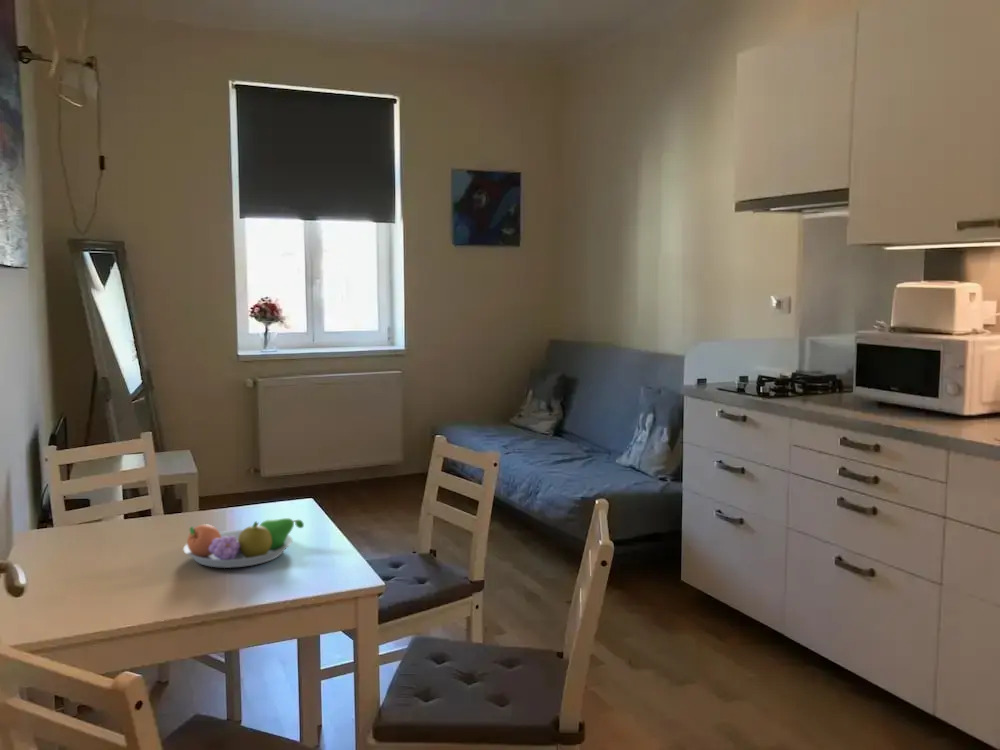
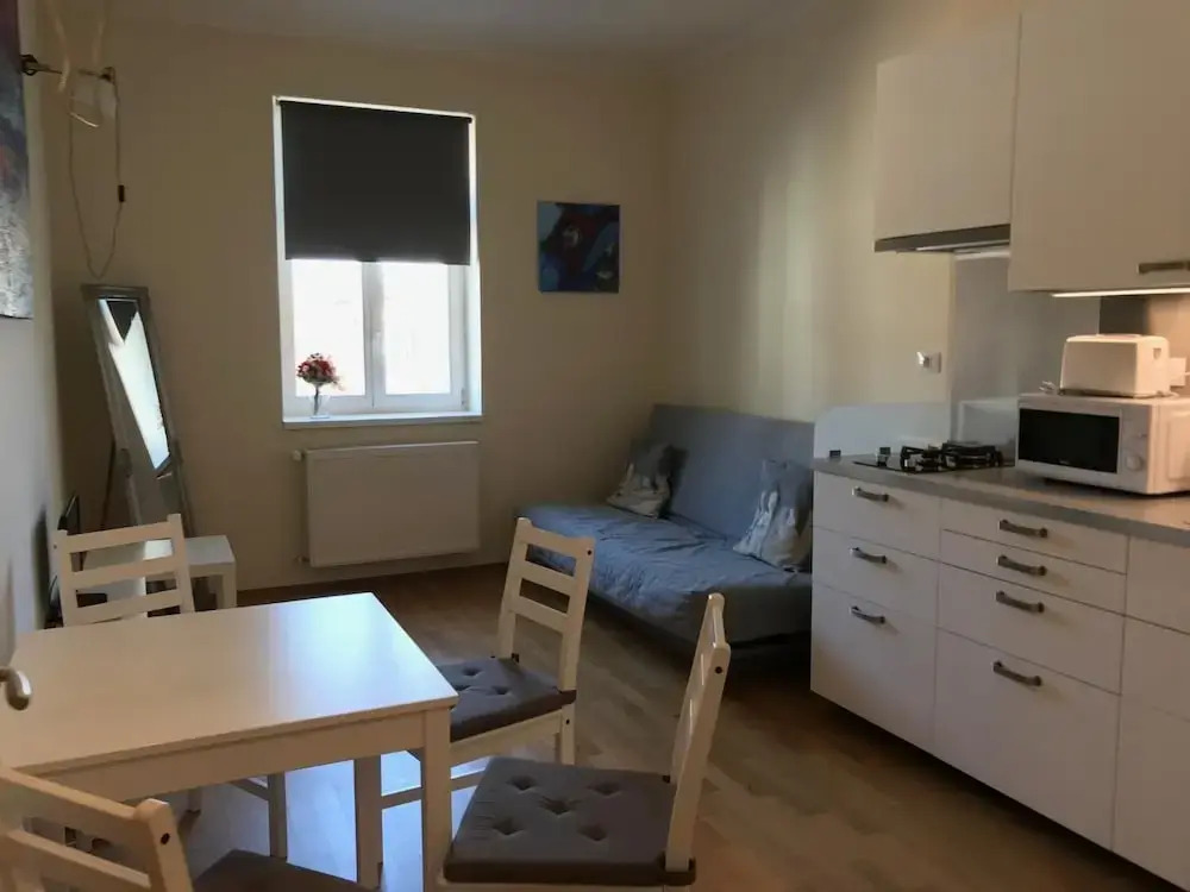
- fruit bowl (242, 534)
